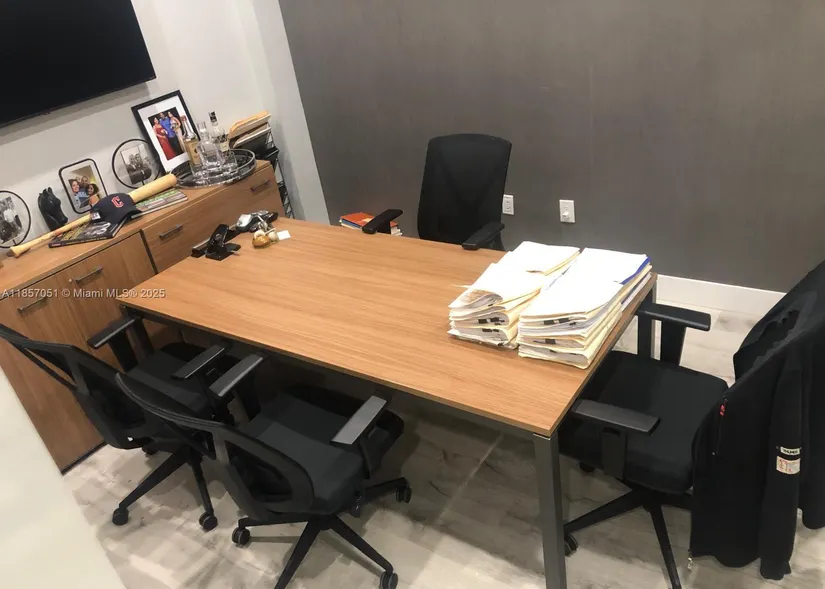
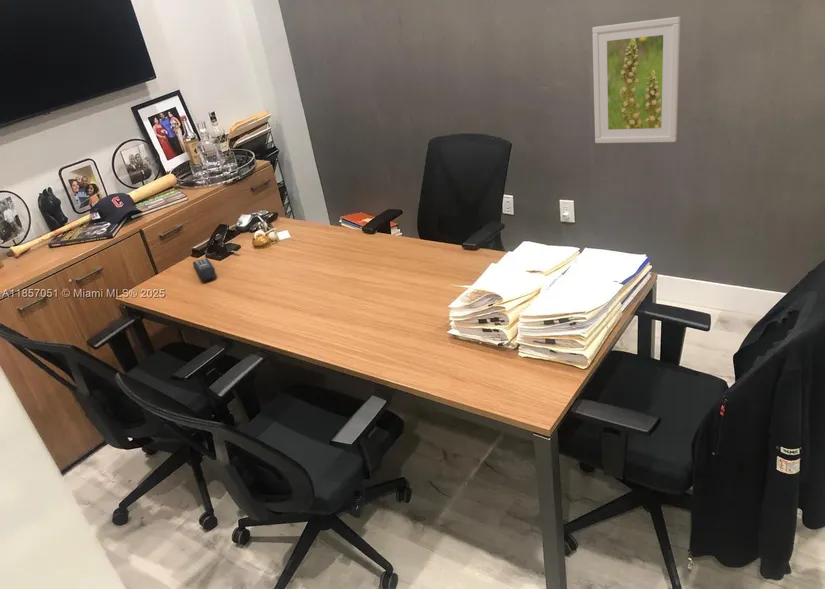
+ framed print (634, 84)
+ remote control (203, 267)
